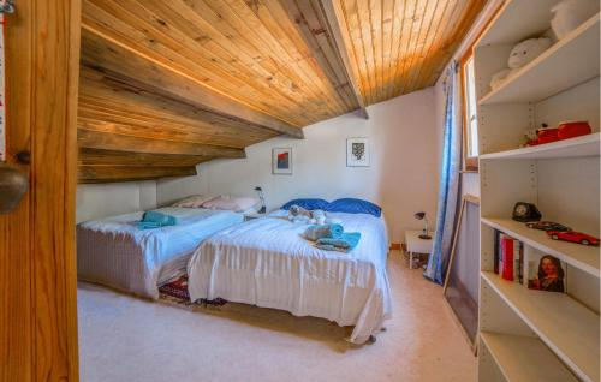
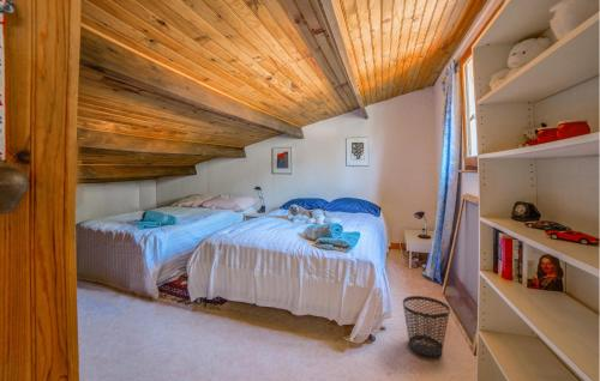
+ wastebasket (425, 325)
